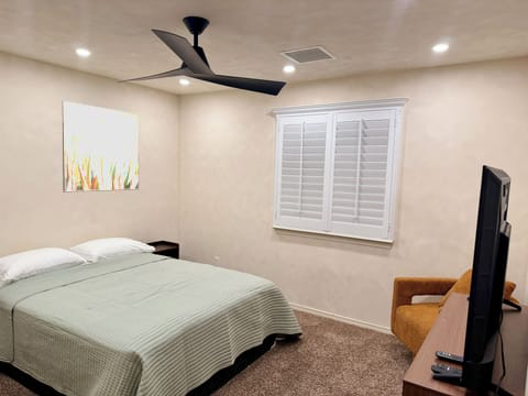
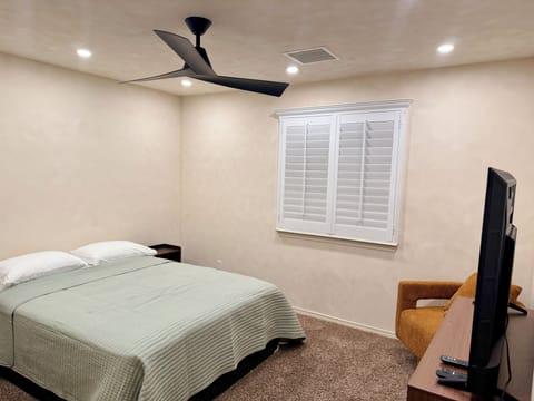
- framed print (105, 150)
